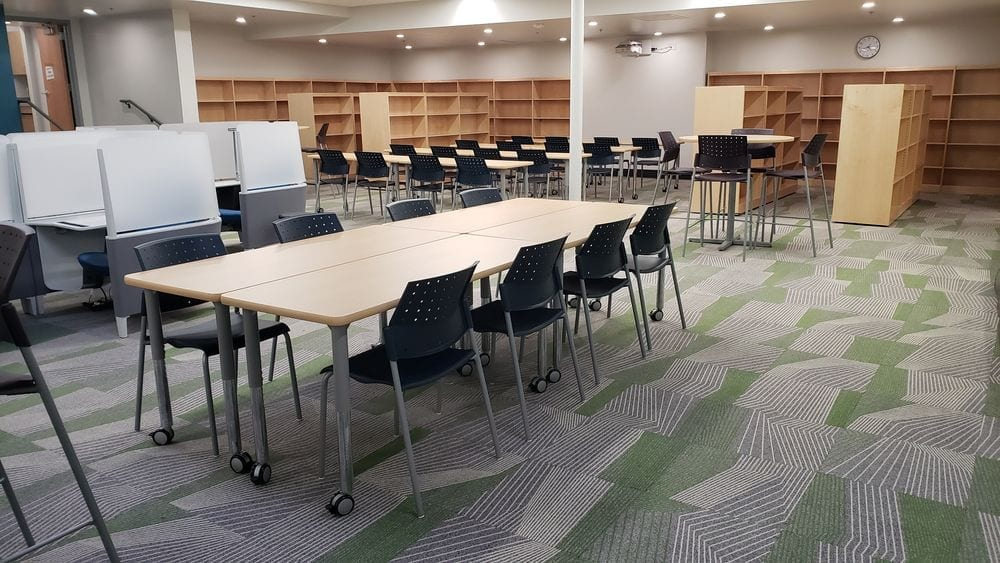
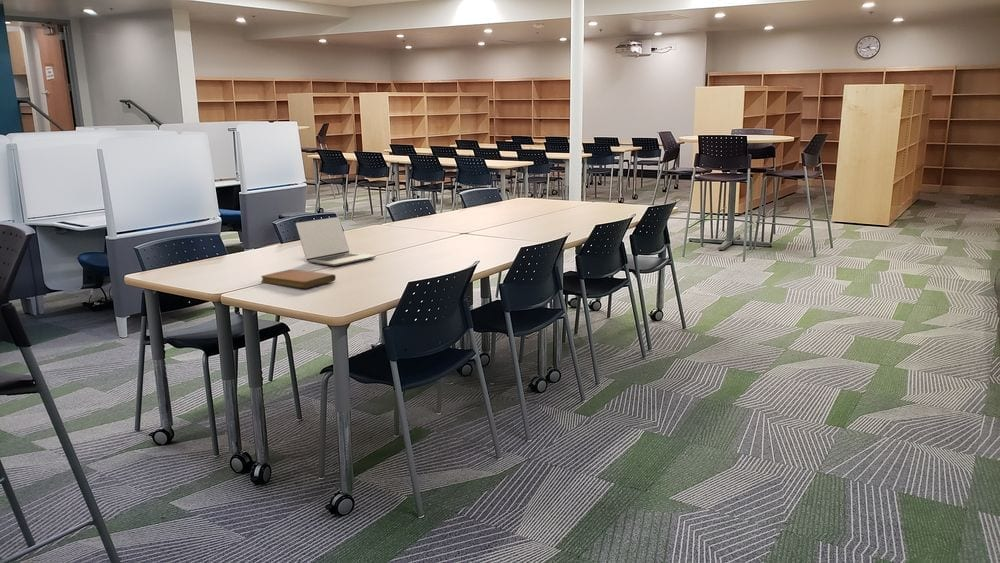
+ notebook (298, 278)
+ laptop (336, 240)
